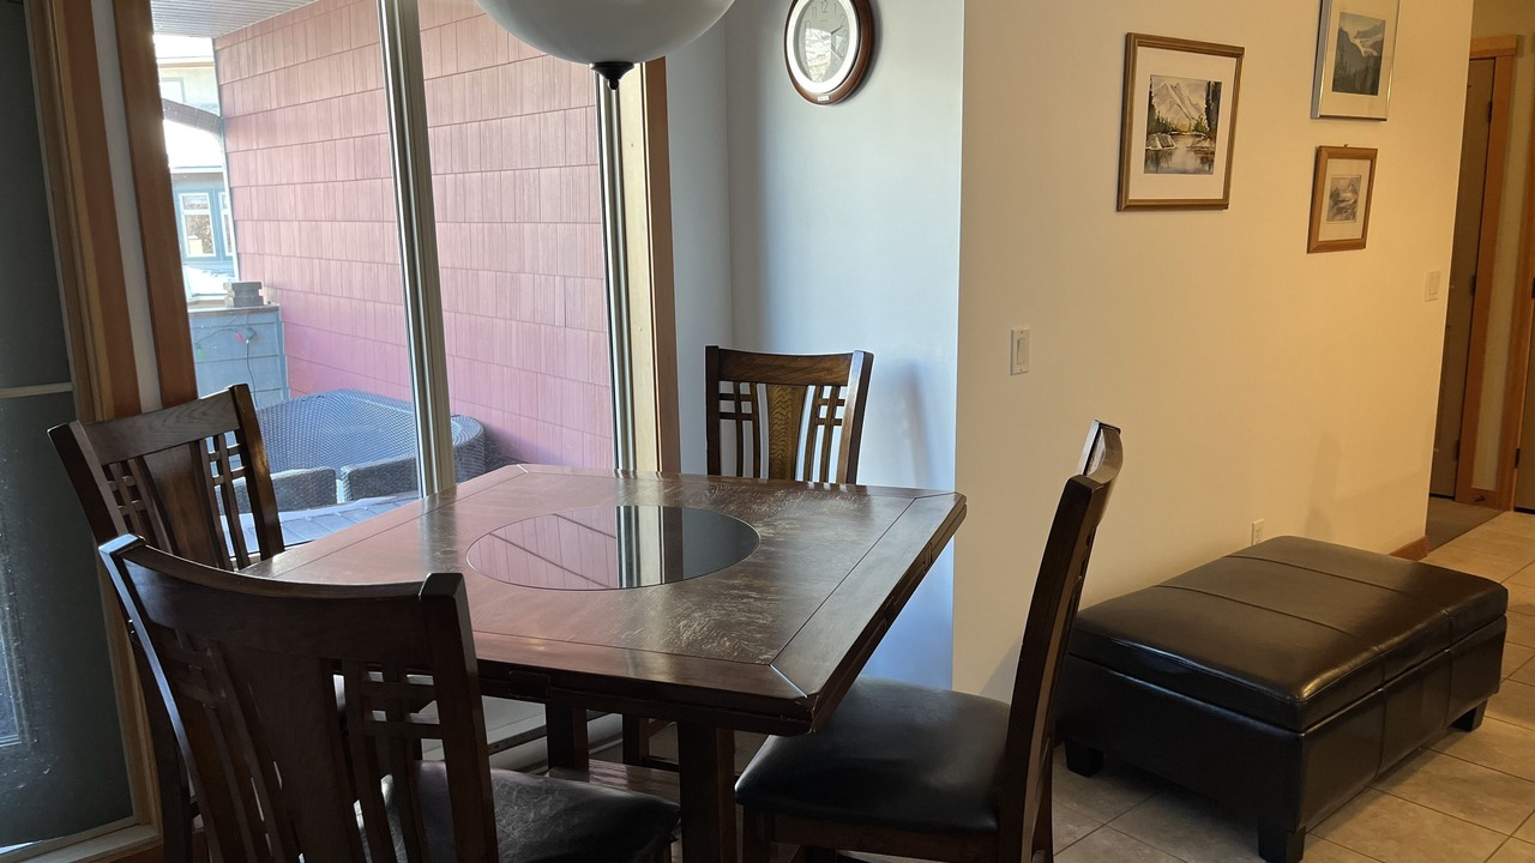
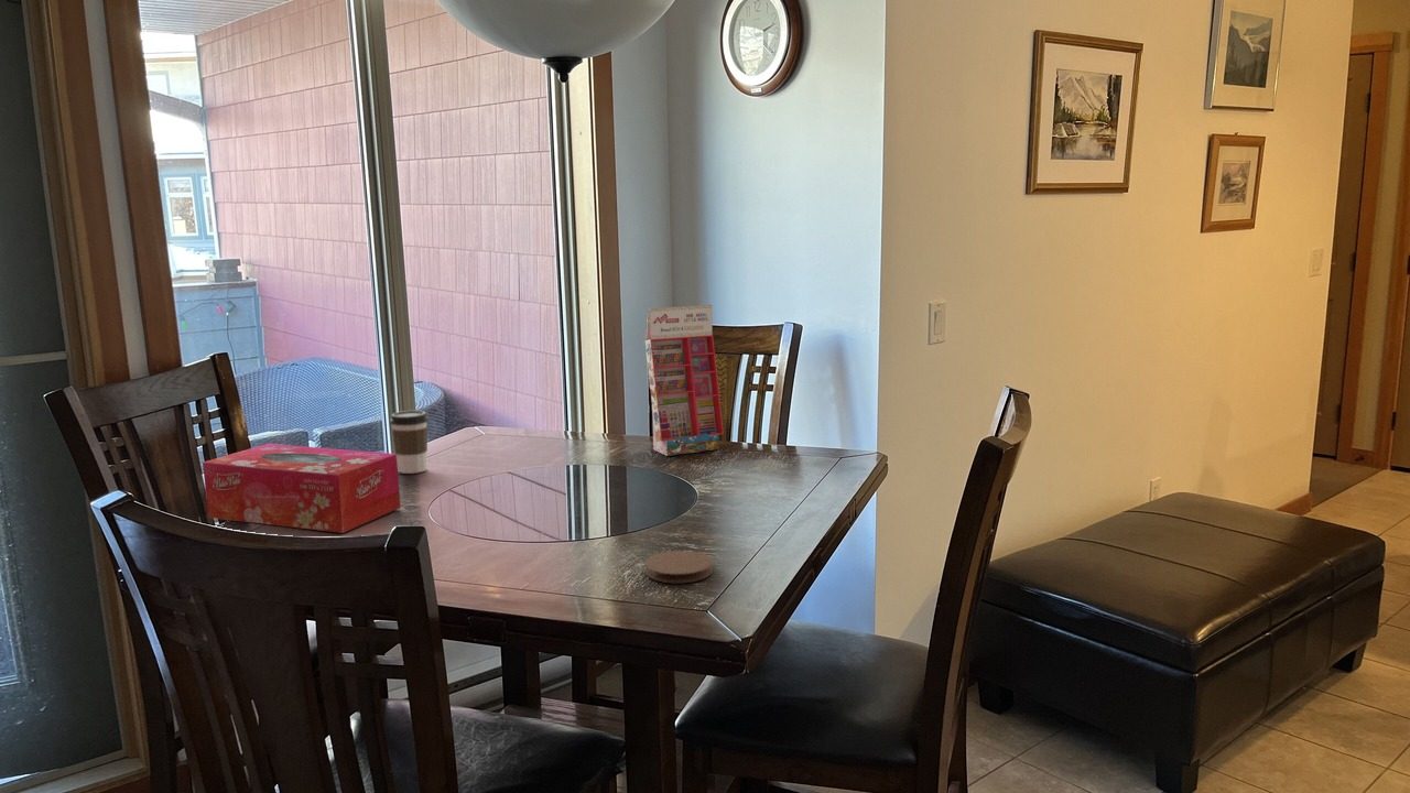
+ gift box (684, 379)
+ coaster (679, 566)
+ tissue box (303, 485)
+ coffee cup (410, 442)
